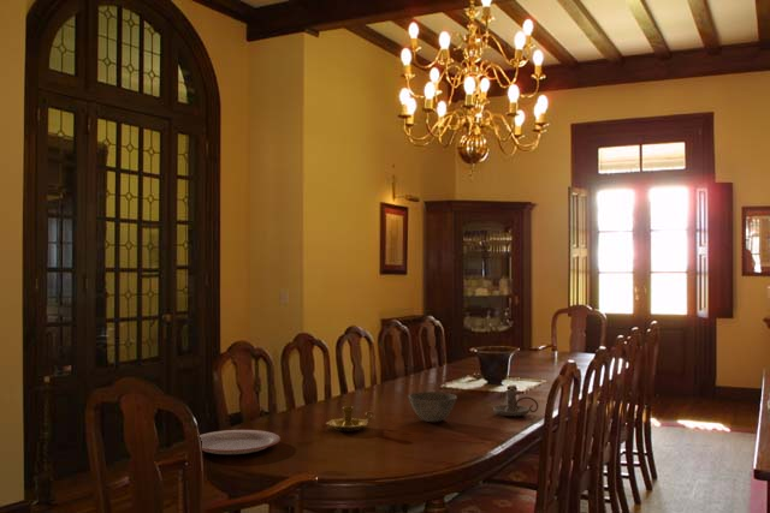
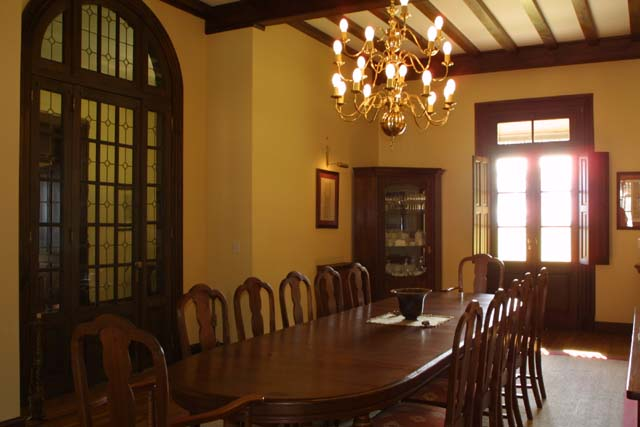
- bowl (432, 408)
- candlestick (349, 417)
- candle holder (515, 402)
- plate (235, 442)
